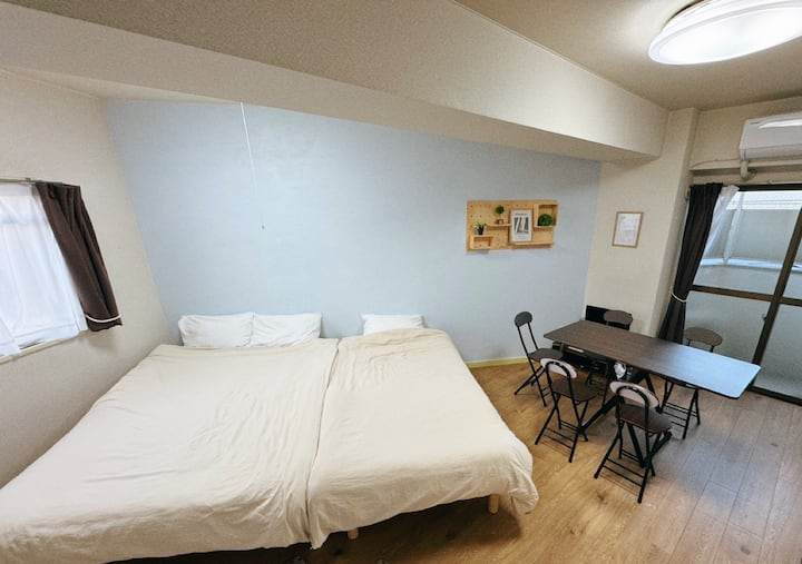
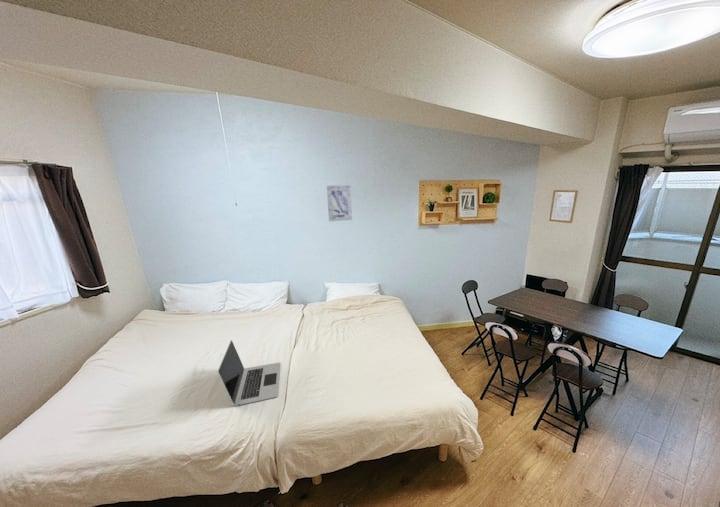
+ wall art (339, 203)
+ laptop (253, 367)
